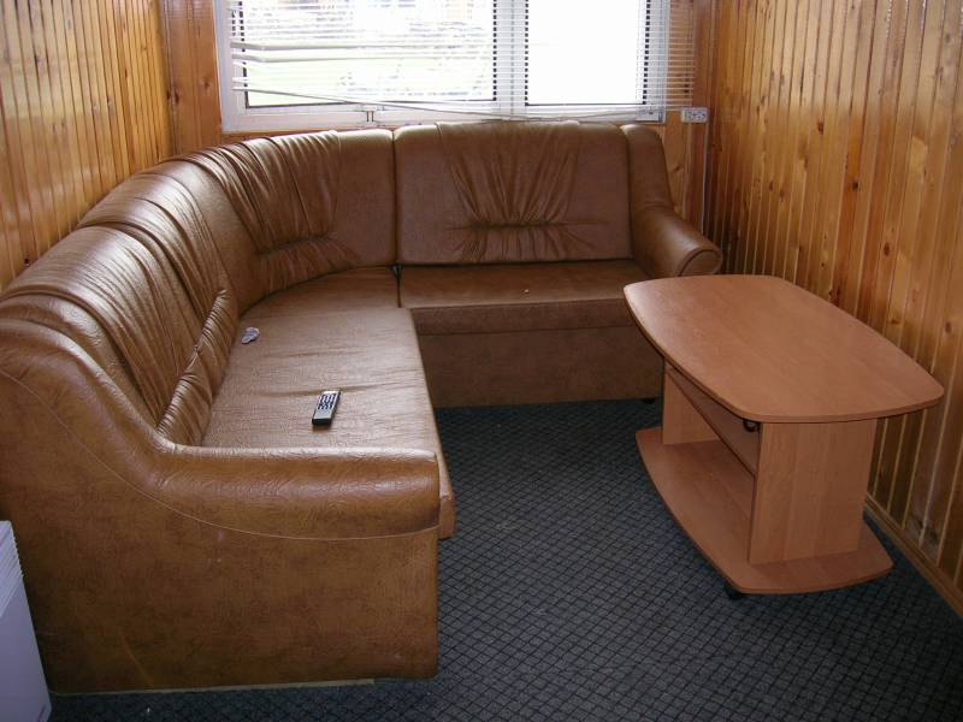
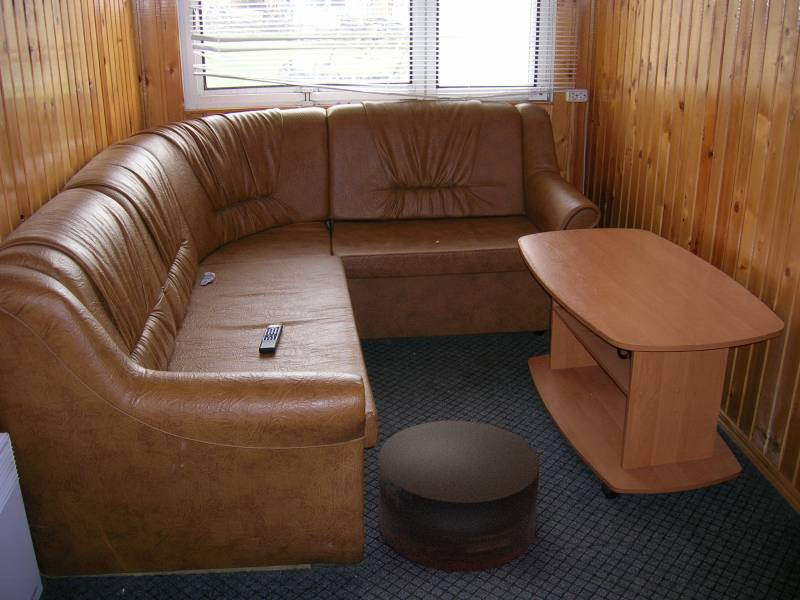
+ stool (457, 489)
